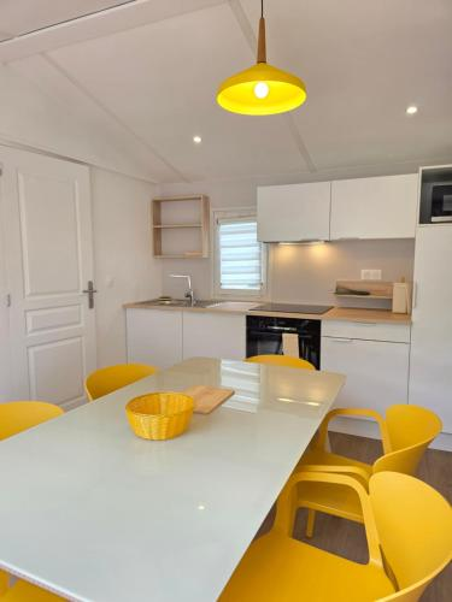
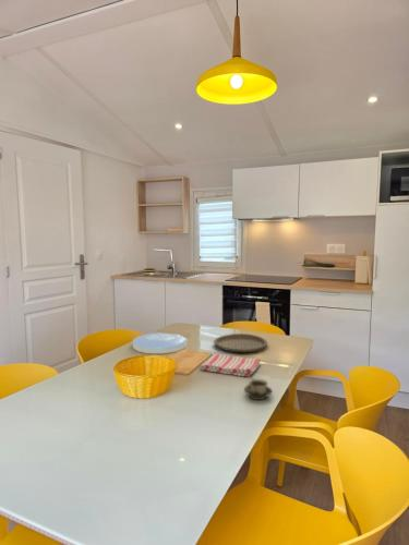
+ plate (159, 340)
+ dish towel (230, 363)
+ cup (257, 389)
+ plate (240, 342)
